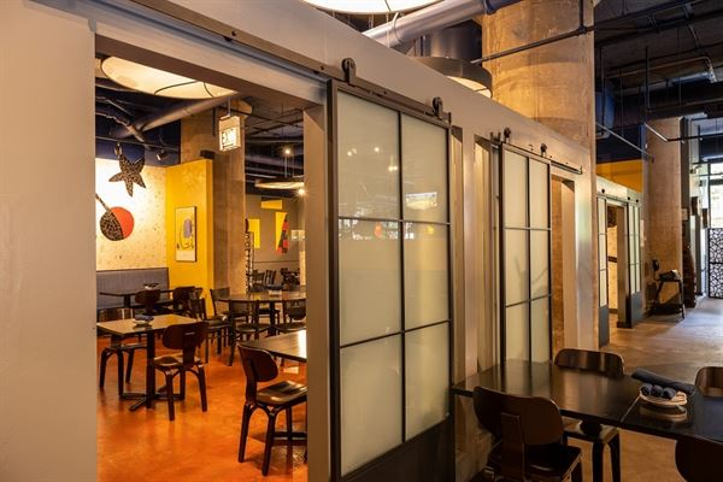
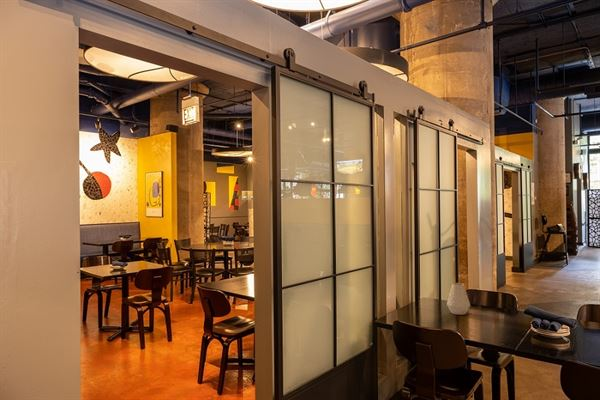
+ vase (458, 298)
